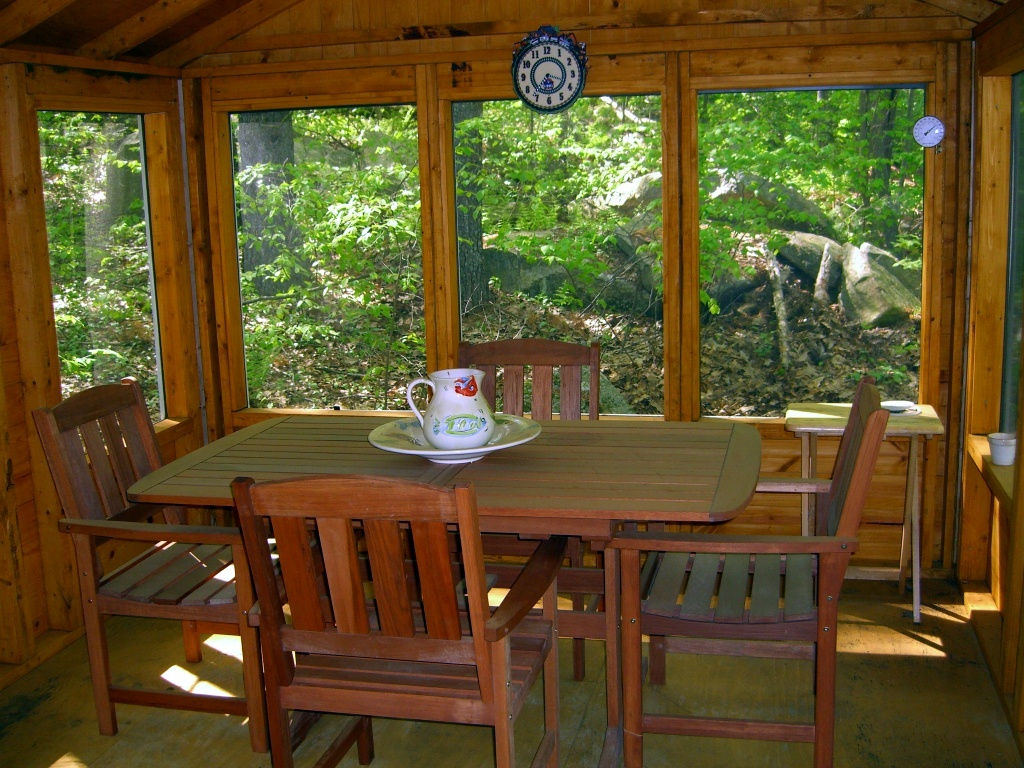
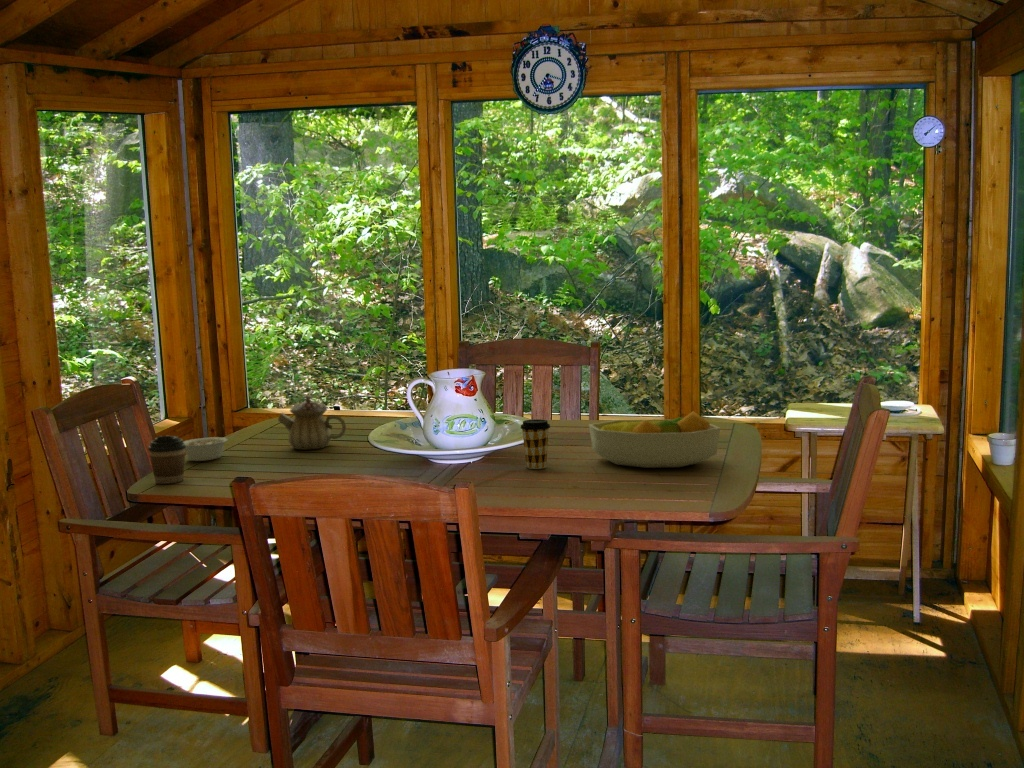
+ fruit bowl (653, 435)
+ coffee cup (167, 457)
+ legume (205, 447)
+ coffee cup (535, 444)
+ teapot (312, 420)
